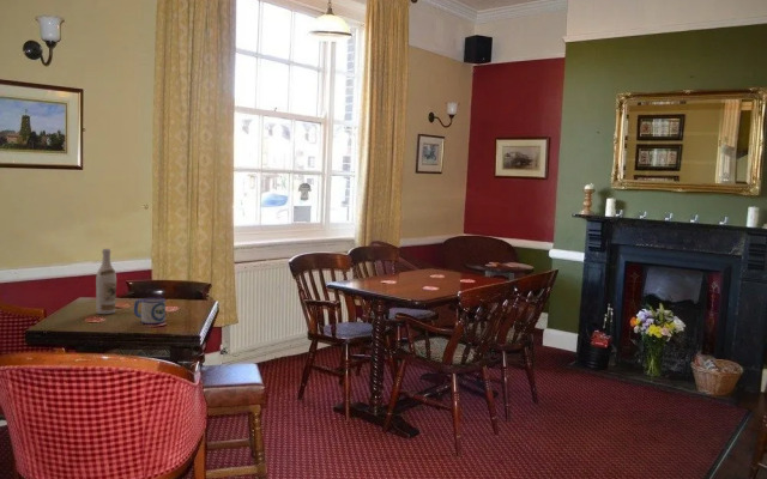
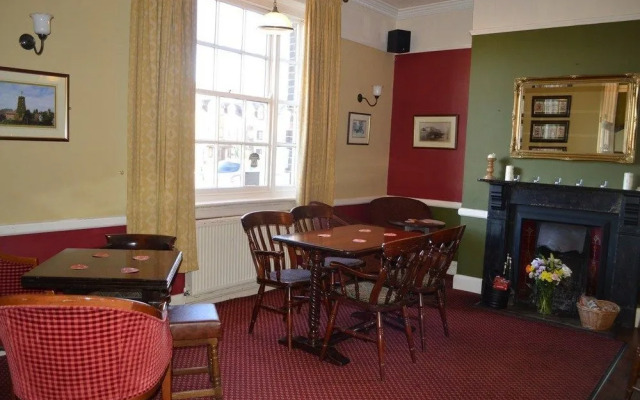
- mug (149, 310)
- wine bottle (105, 280)
